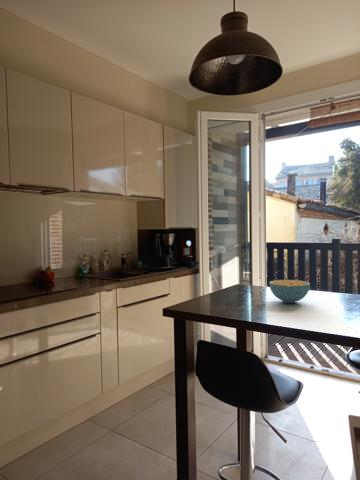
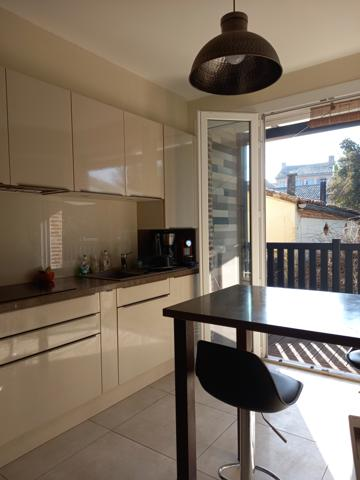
- cereal bowl (289, 292)
